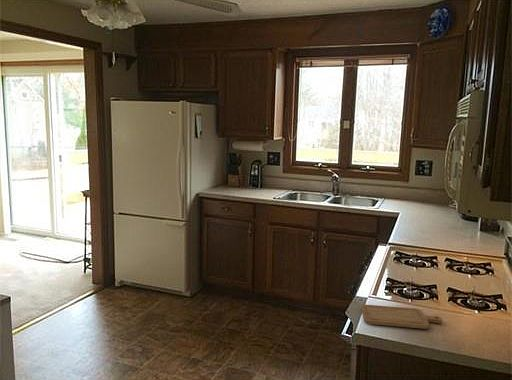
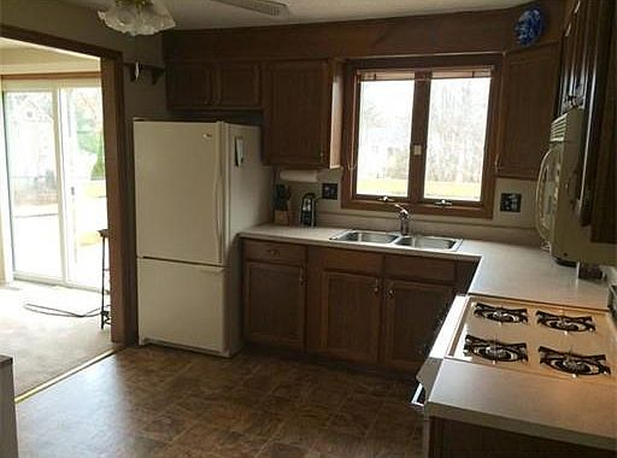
- chopping board (401, 316)
